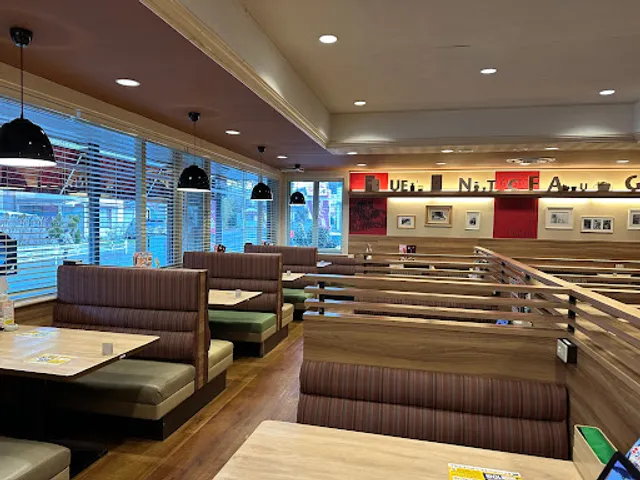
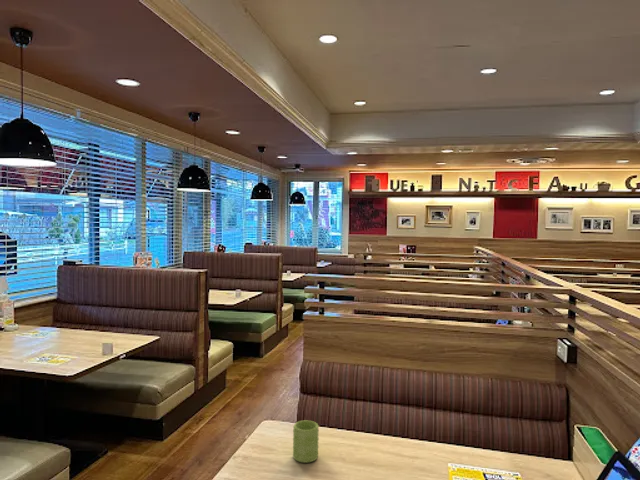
+ mug (305, 438)
